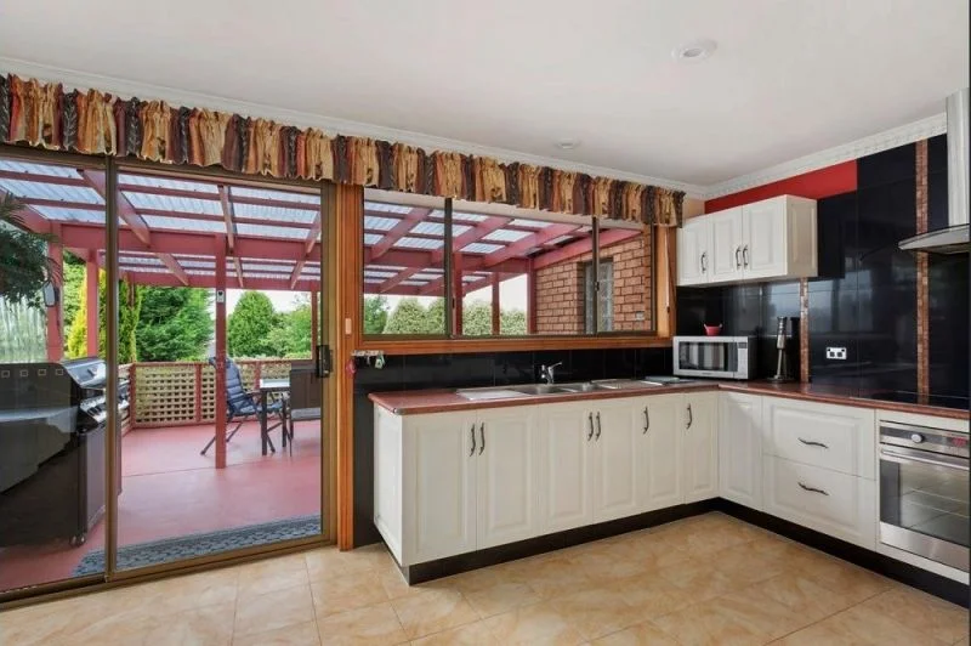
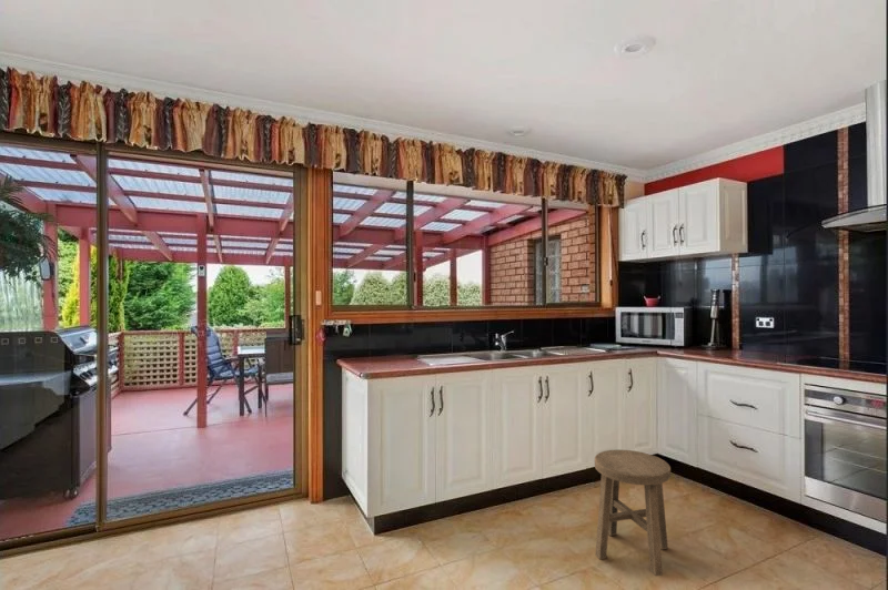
+ stool (629, 508)
